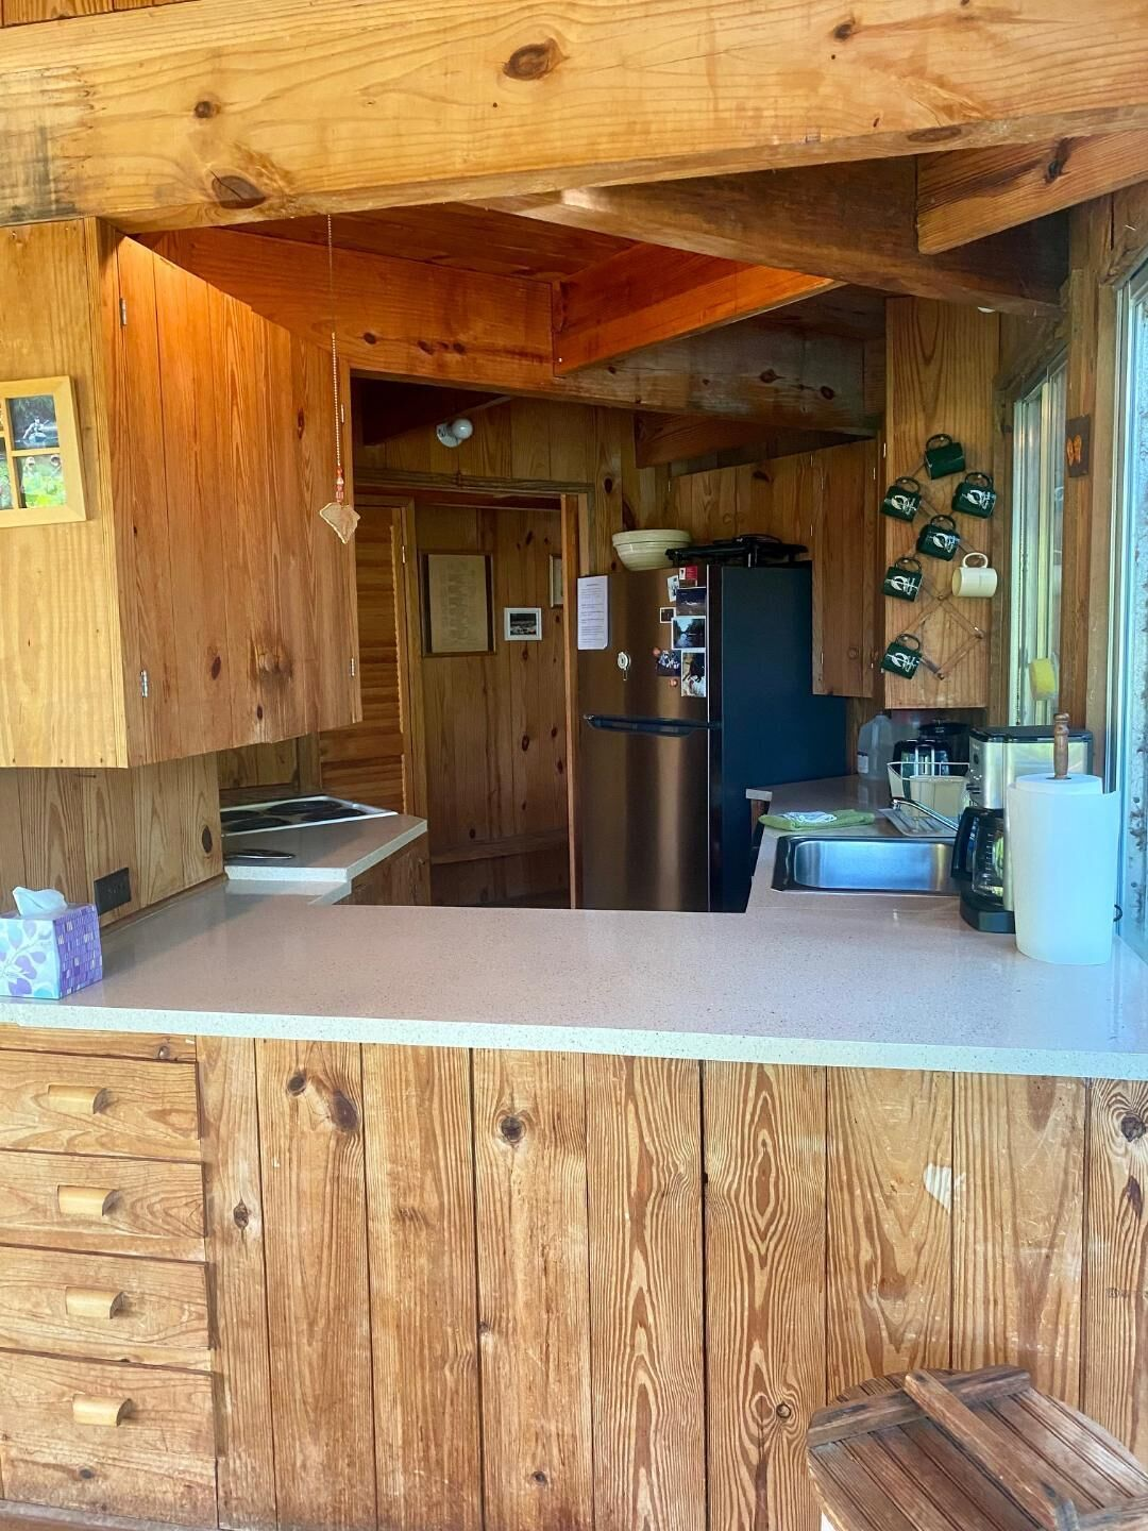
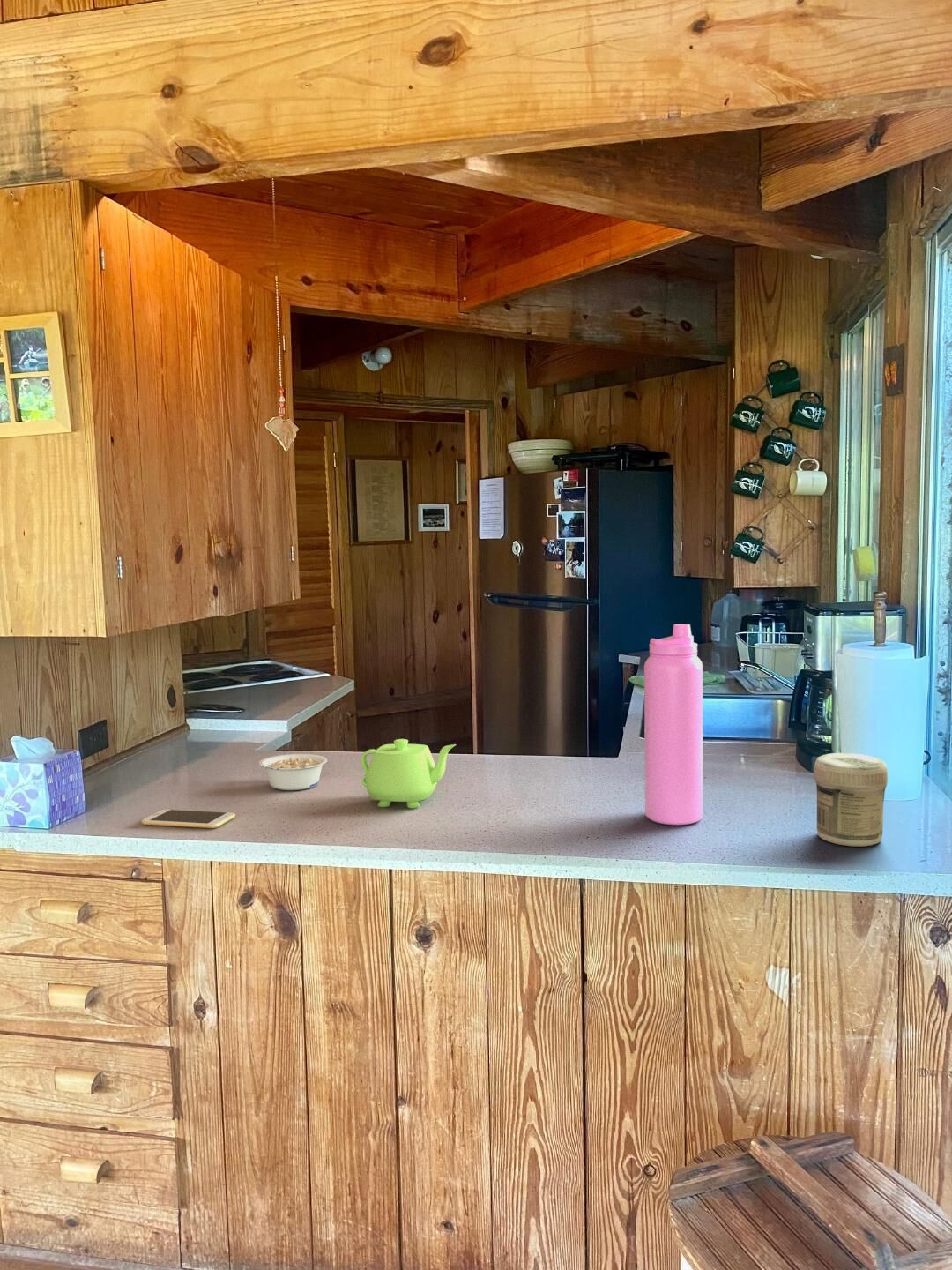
+ water bottle (673, 721)
+ legume (295, 770)
+ teapot (408, 771)
+ smartphone (189, 818)
+ jar (850, 798)
